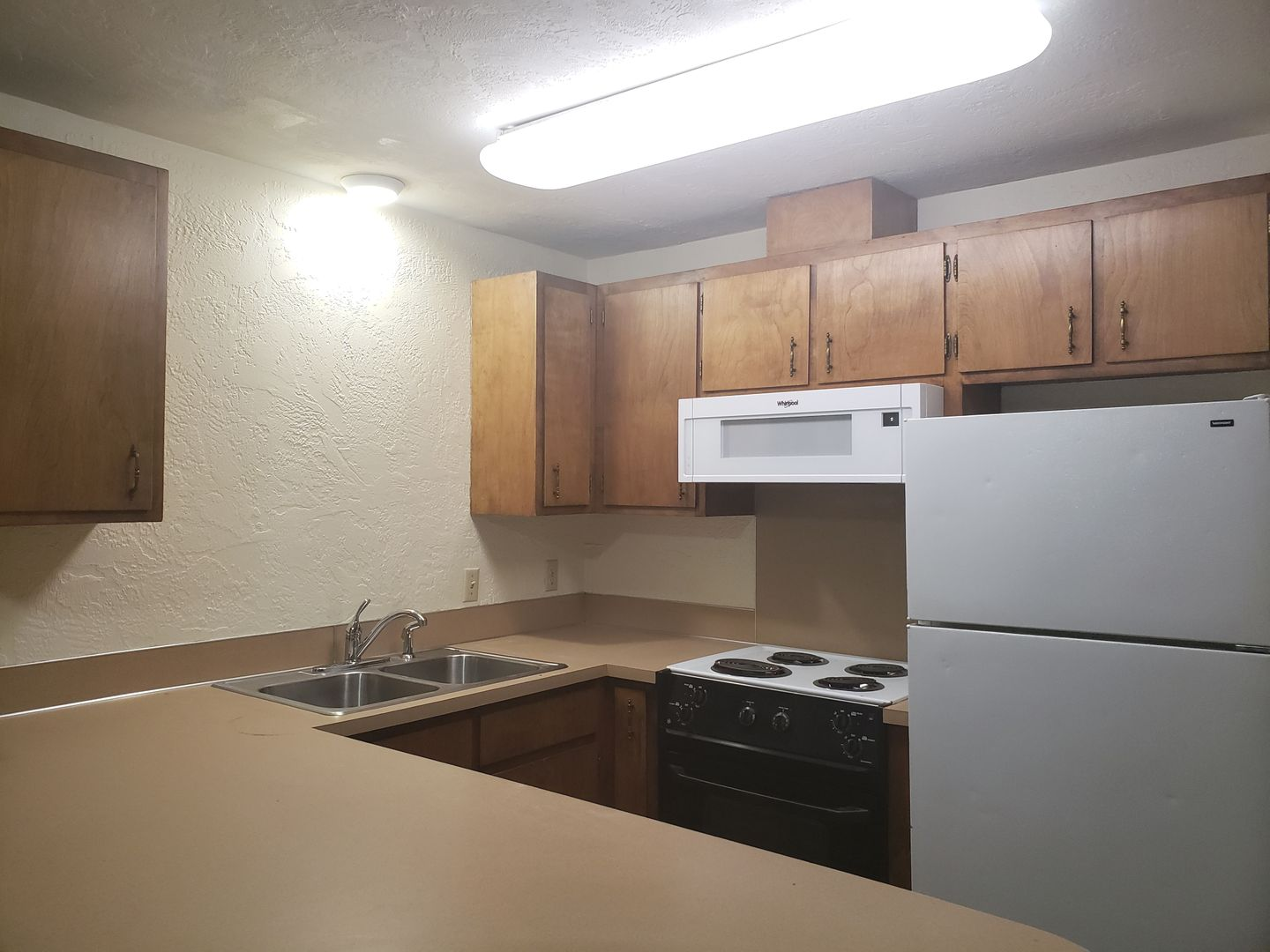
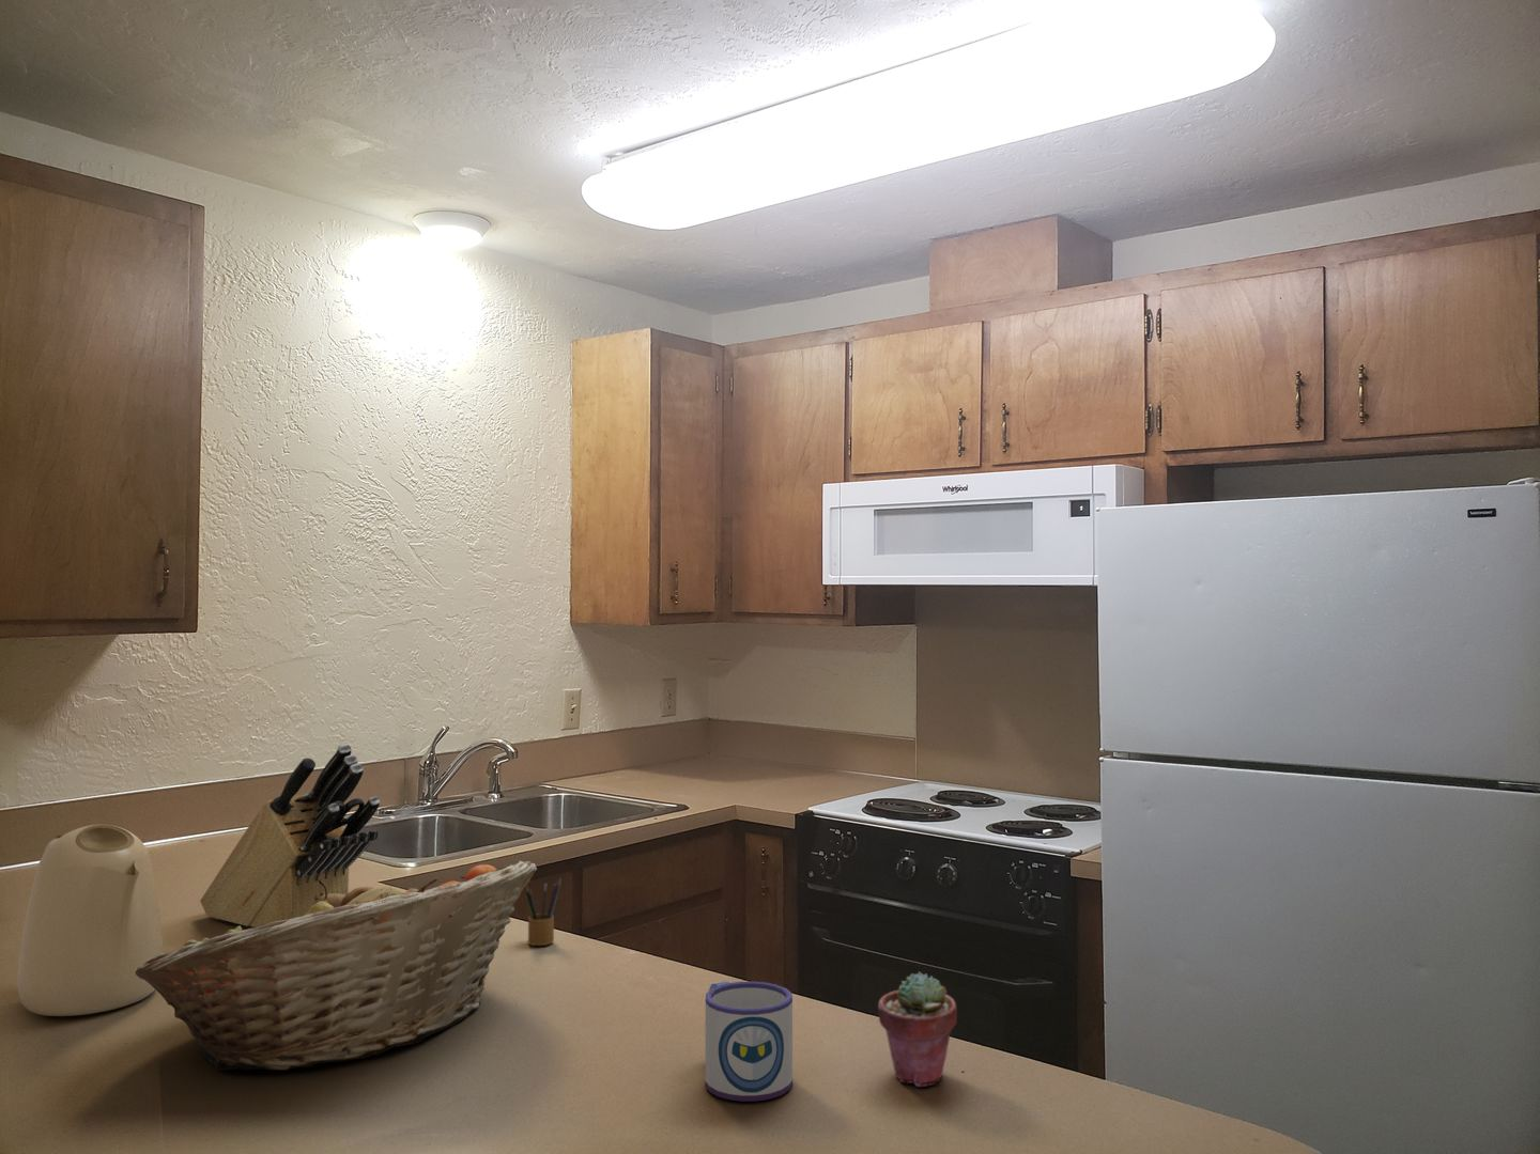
+ fruit basket (354, 946)
+ mug (740, 1033)
+ knife block (290, 833)
+ potted succulent (918, 1023)
+ kettle (90, 909)
+ pencil box (542, 910)
